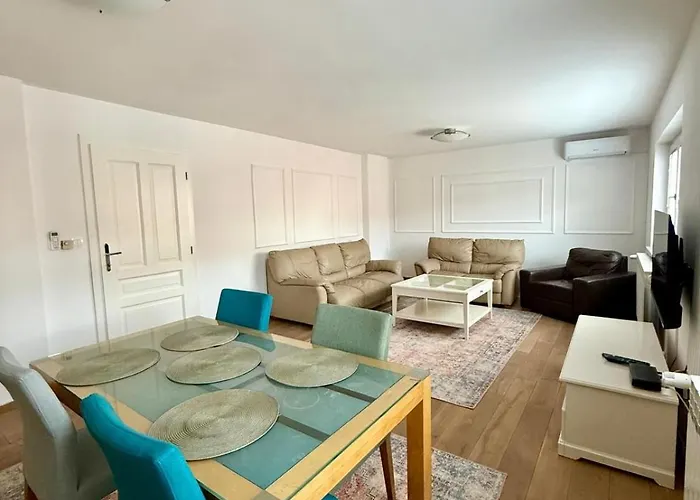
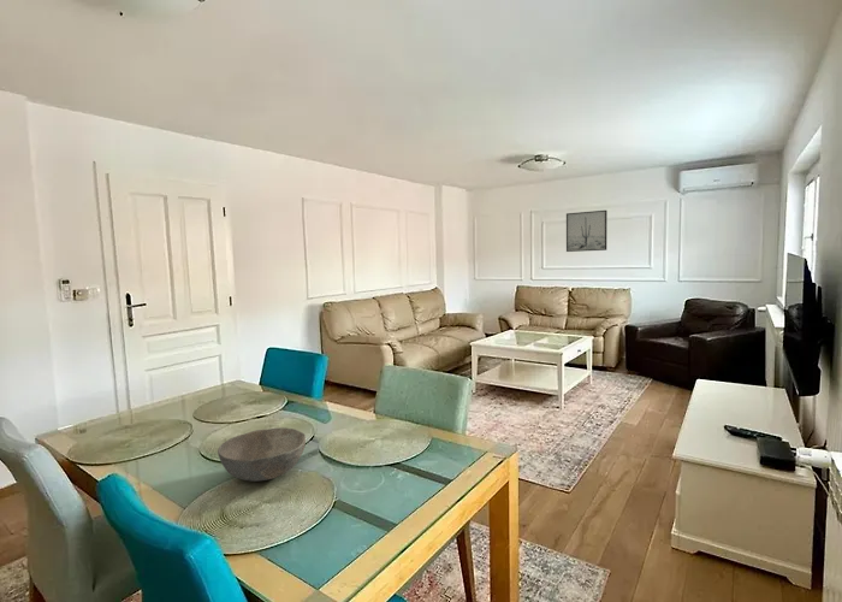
+ wall art (586, 231)
+ bowl (263, 458)
